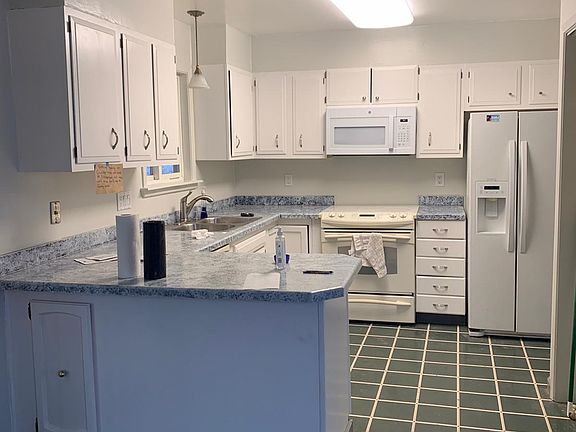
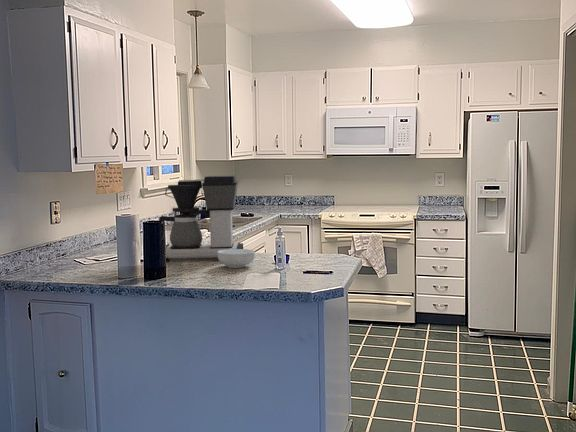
+ coffee maker (197, 215)
+ cereal bowl (236, 258)
